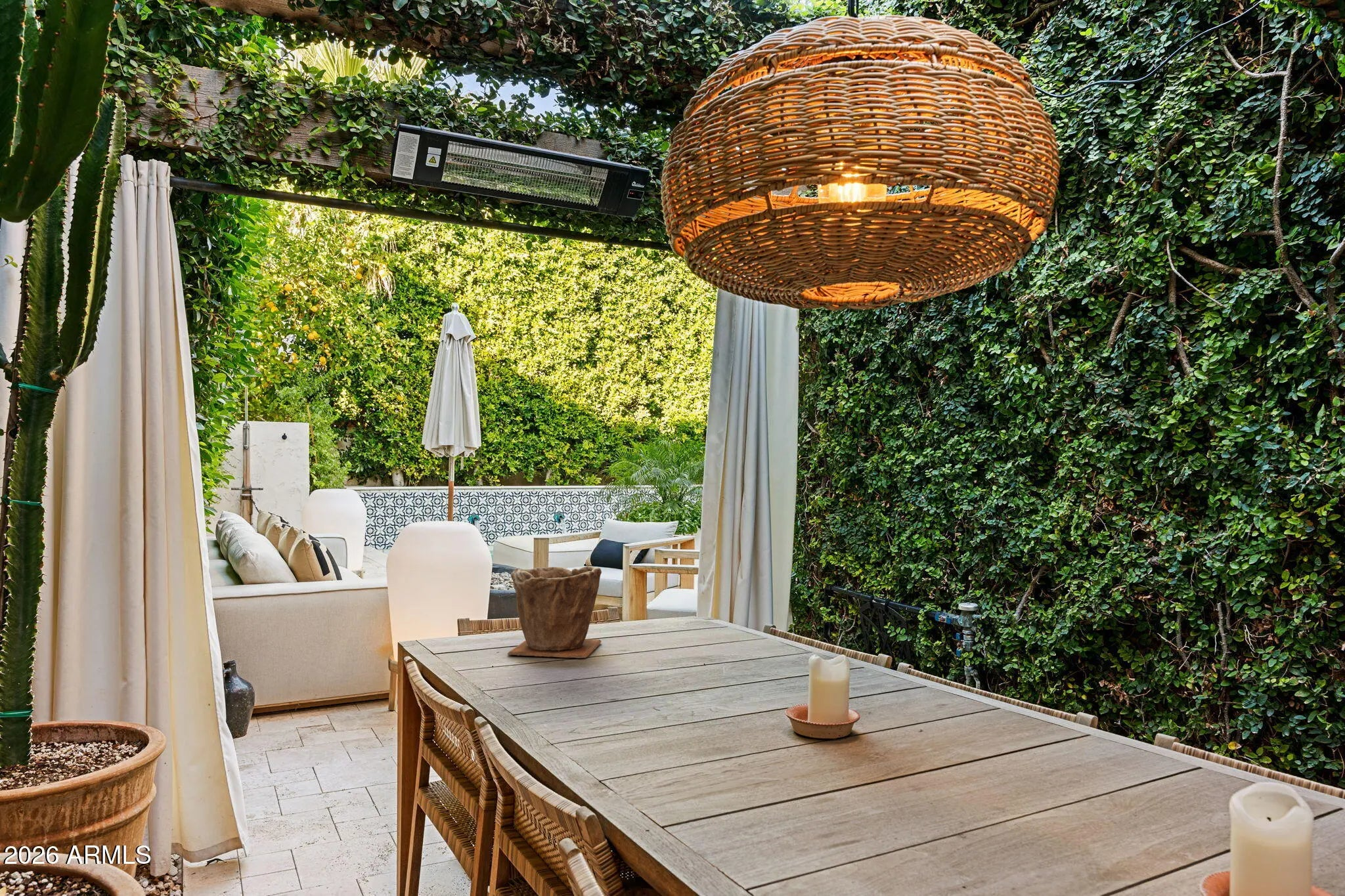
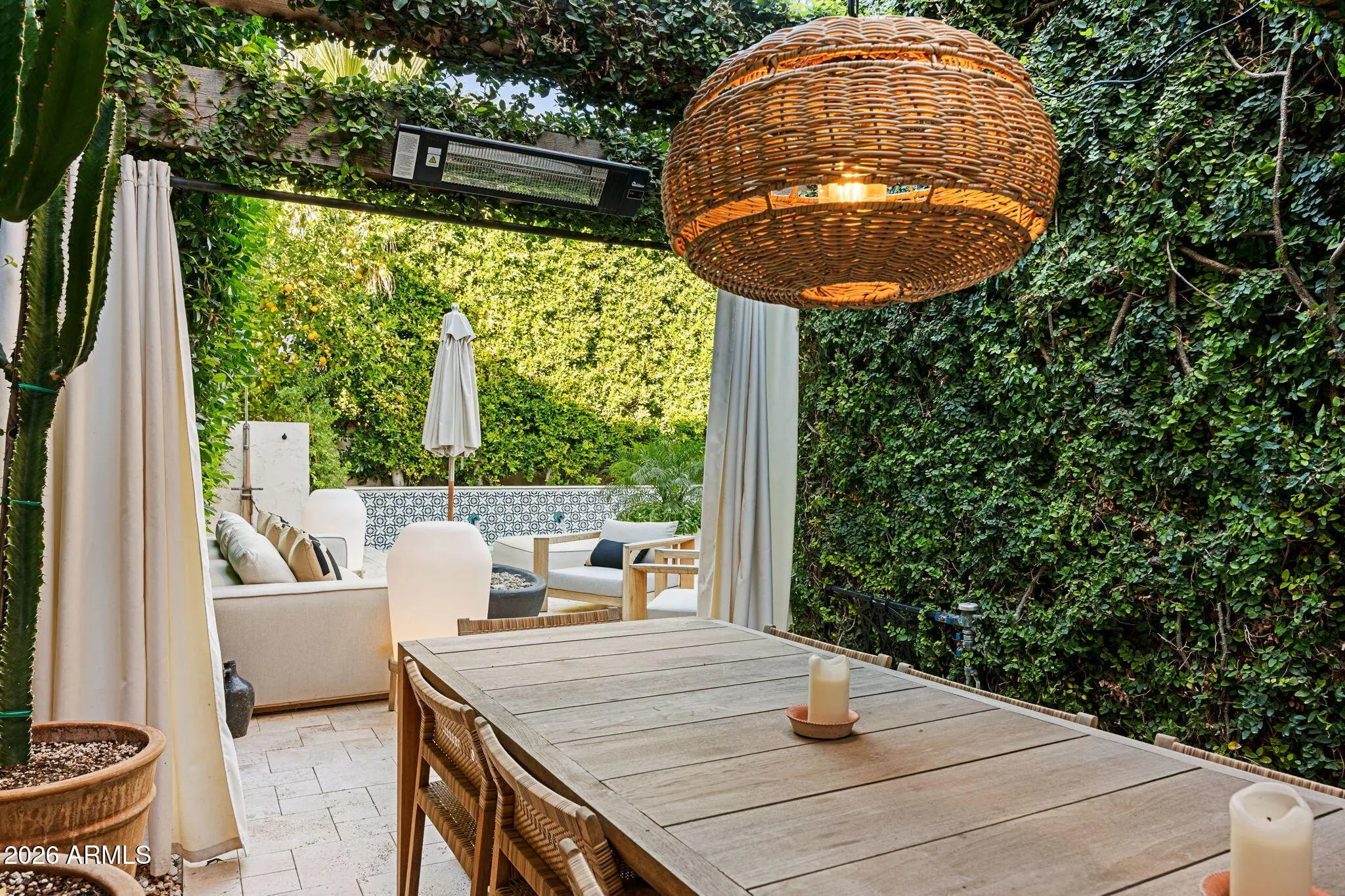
- plant pot (556, 607)
